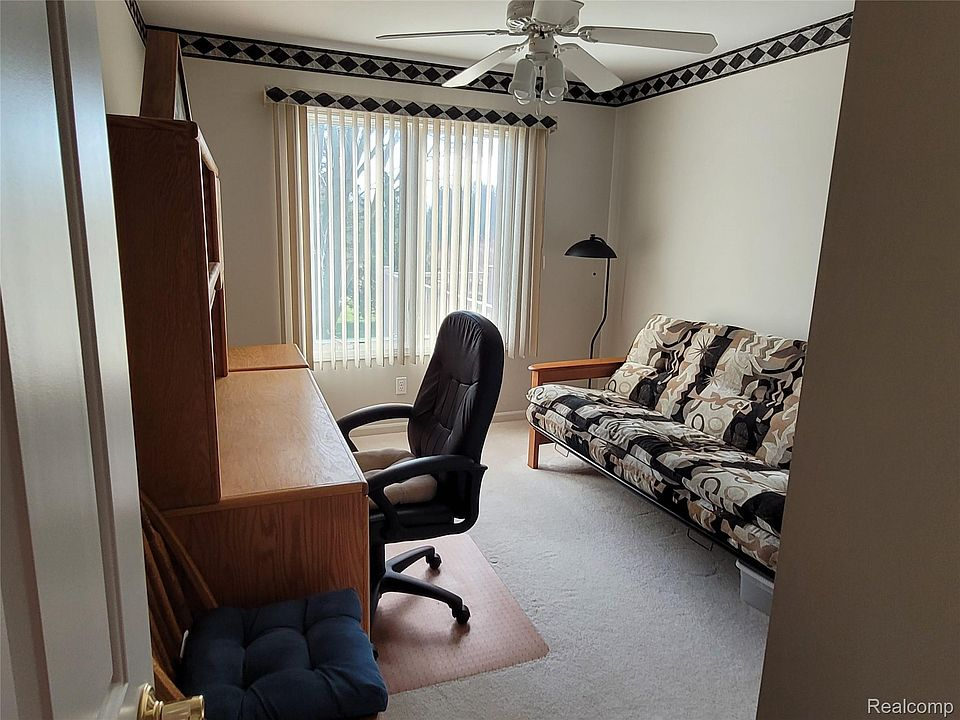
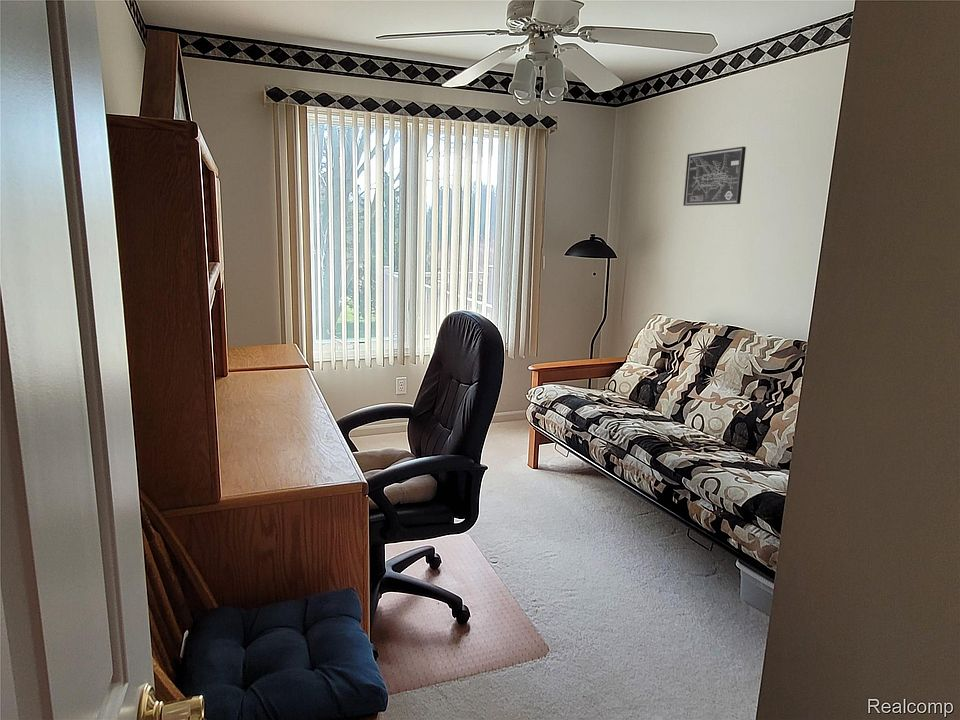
+ wall art (712, 177)
